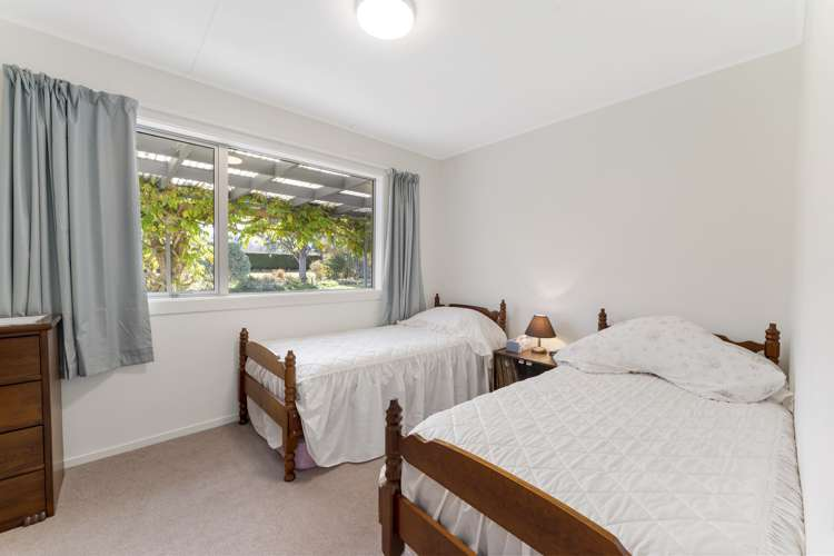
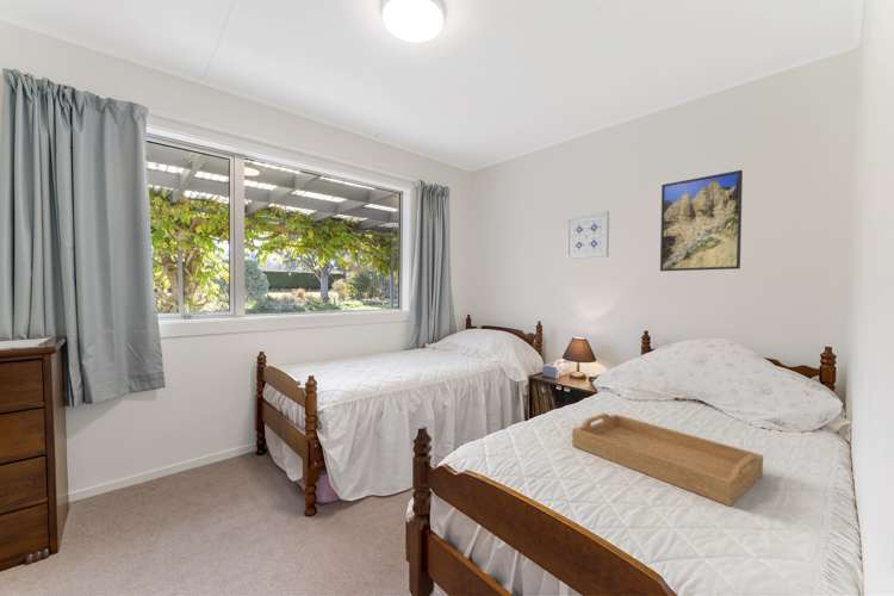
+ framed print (699, 224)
+ serving tray (659, 447)
+ wall art (586, 236)
